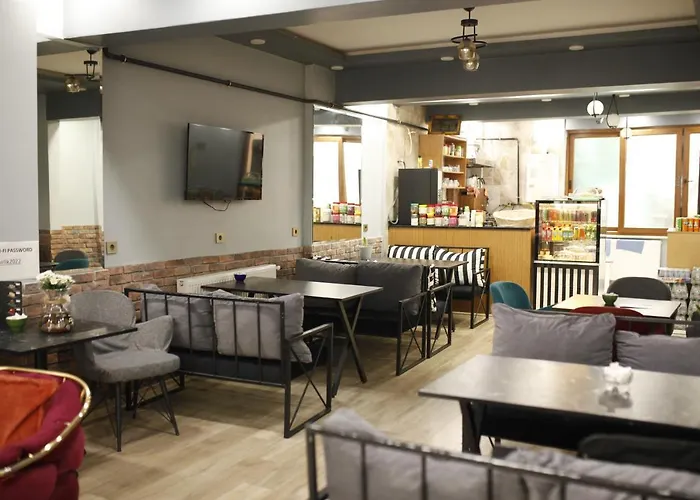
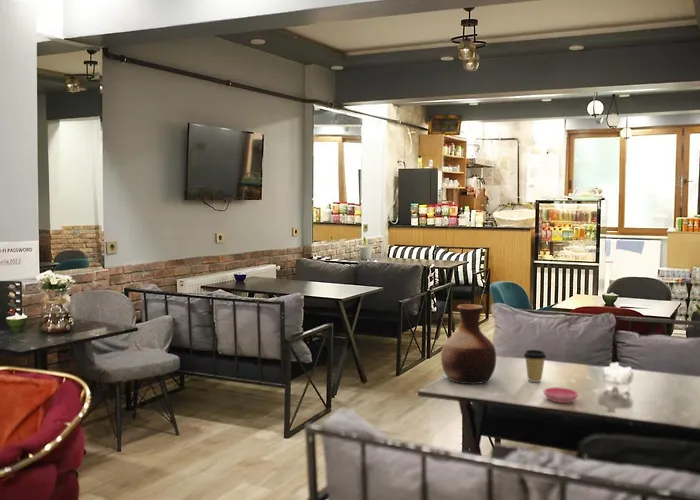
+ coffee cup (534, 366)
+ vase (469, 342)
+ saucer (560, 395)
